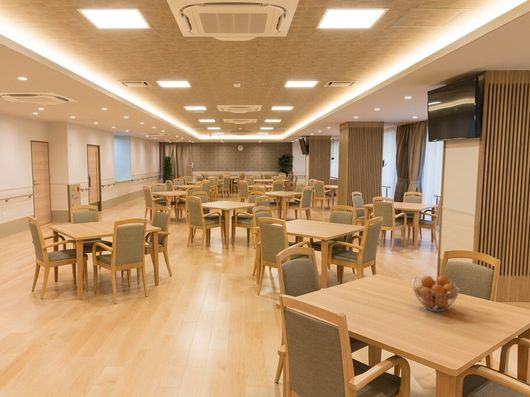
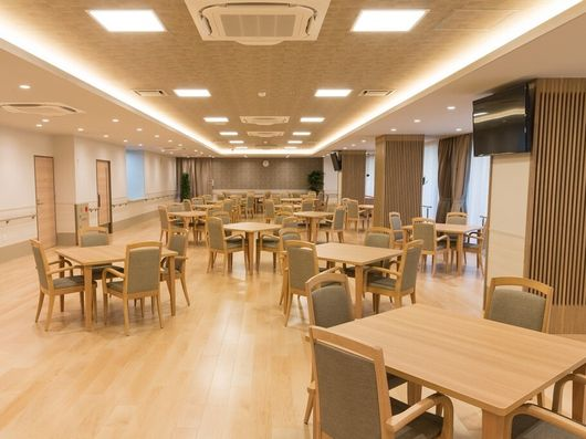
- fruit basket (435, 292)
